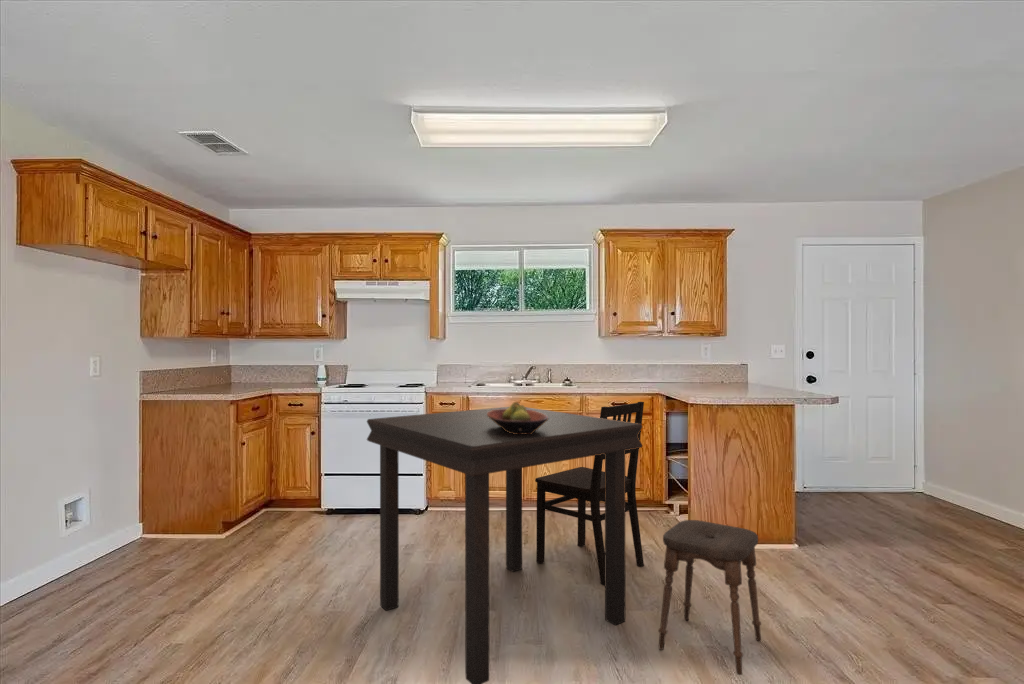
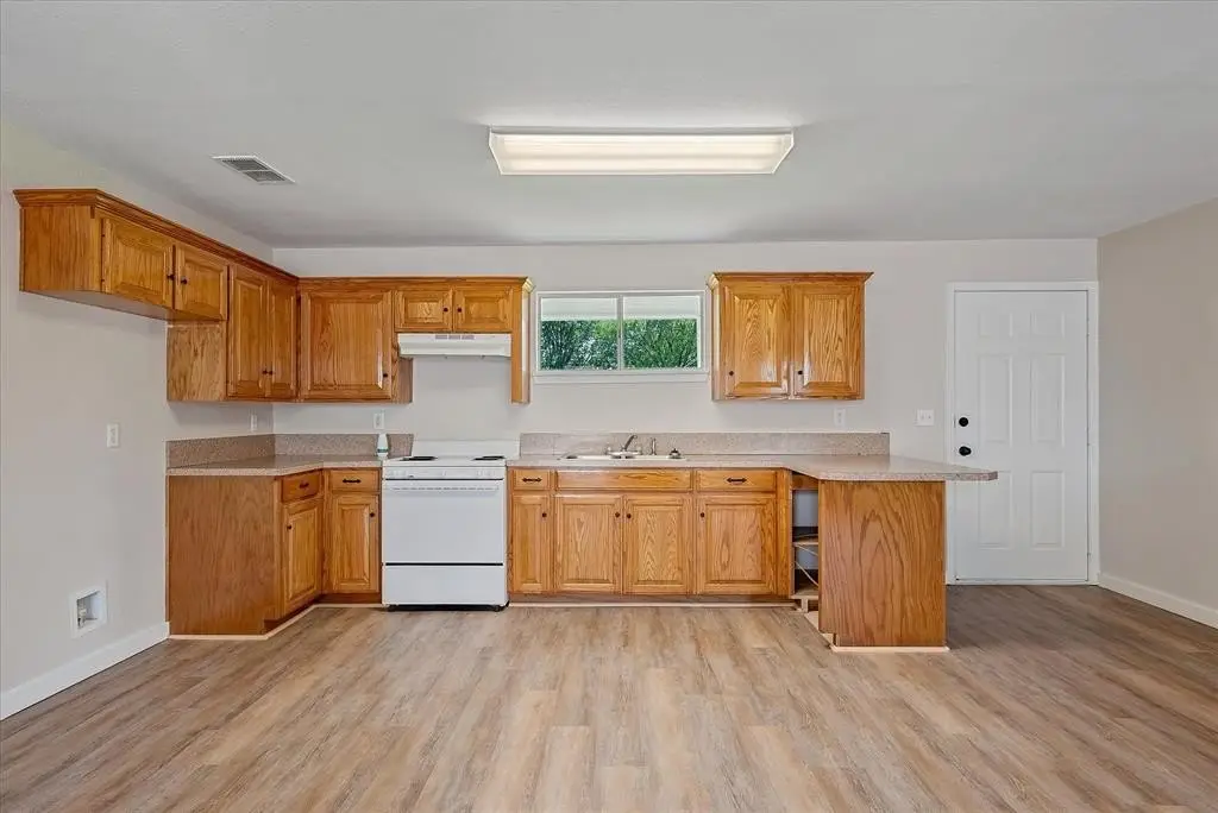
- fruit bowl (516, 415)
- dining chair (590, 482)
- stool (725, 583)
- dining table (506, 517)
